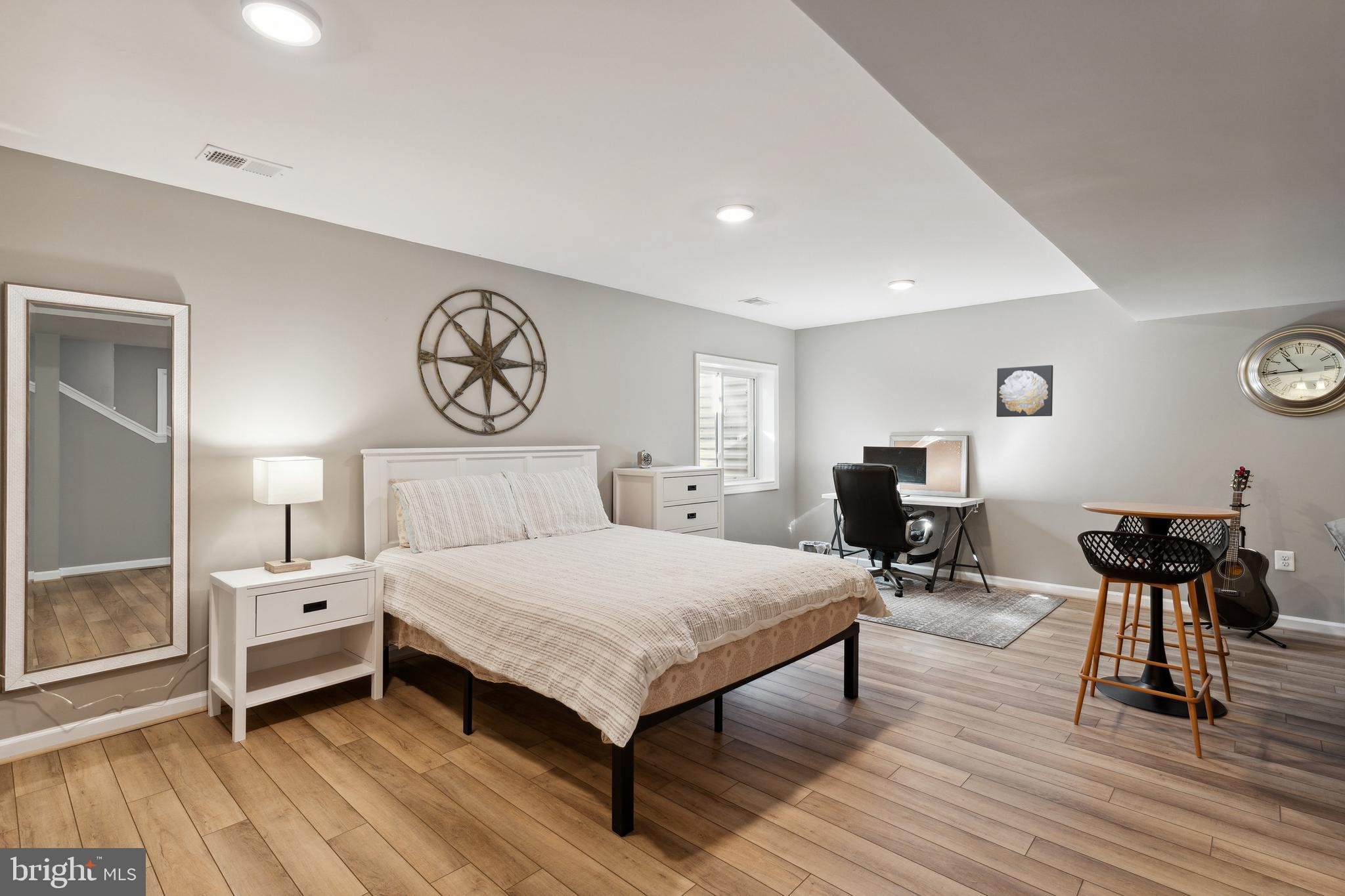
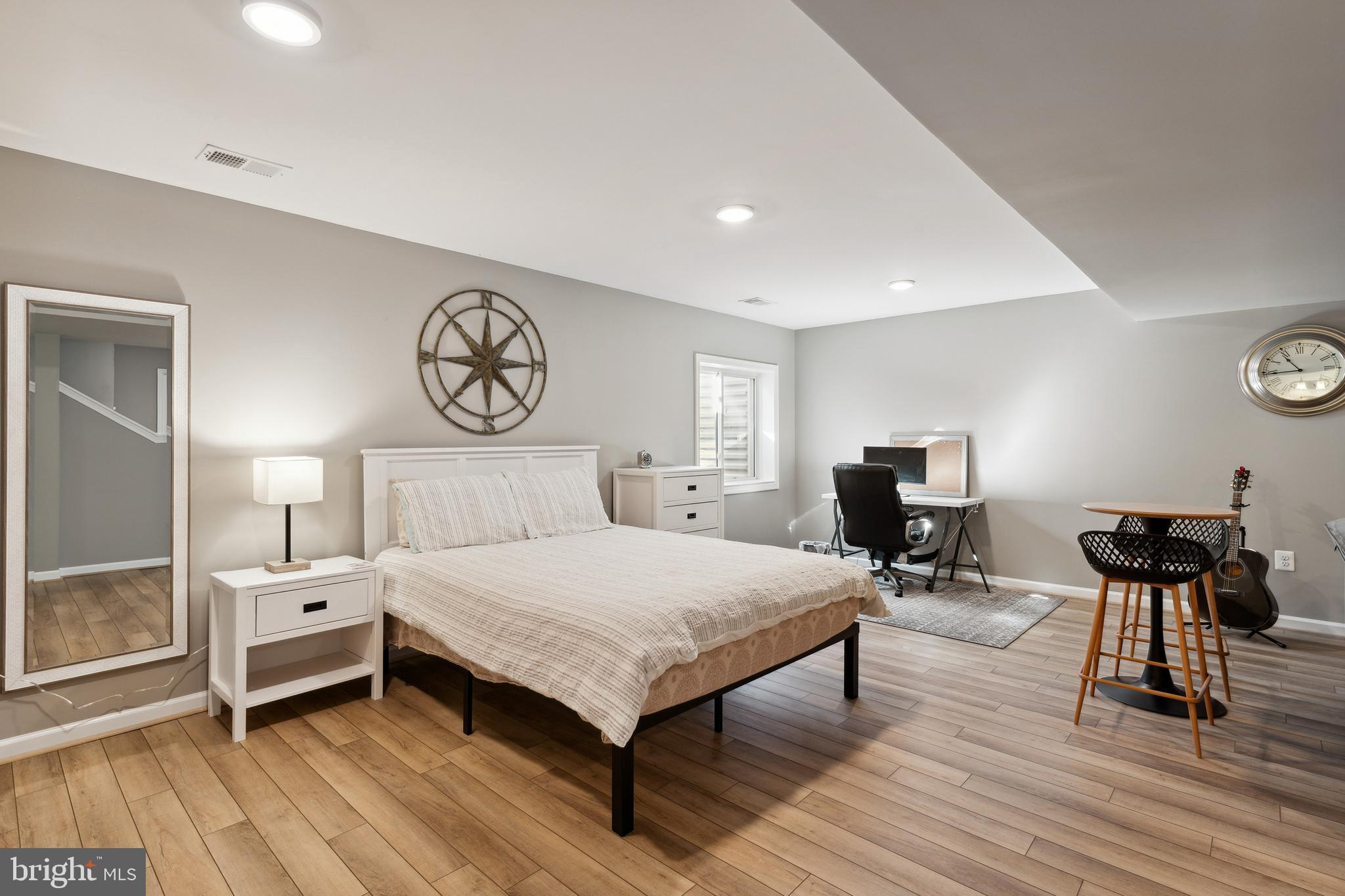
- wall art (1024, 391)
